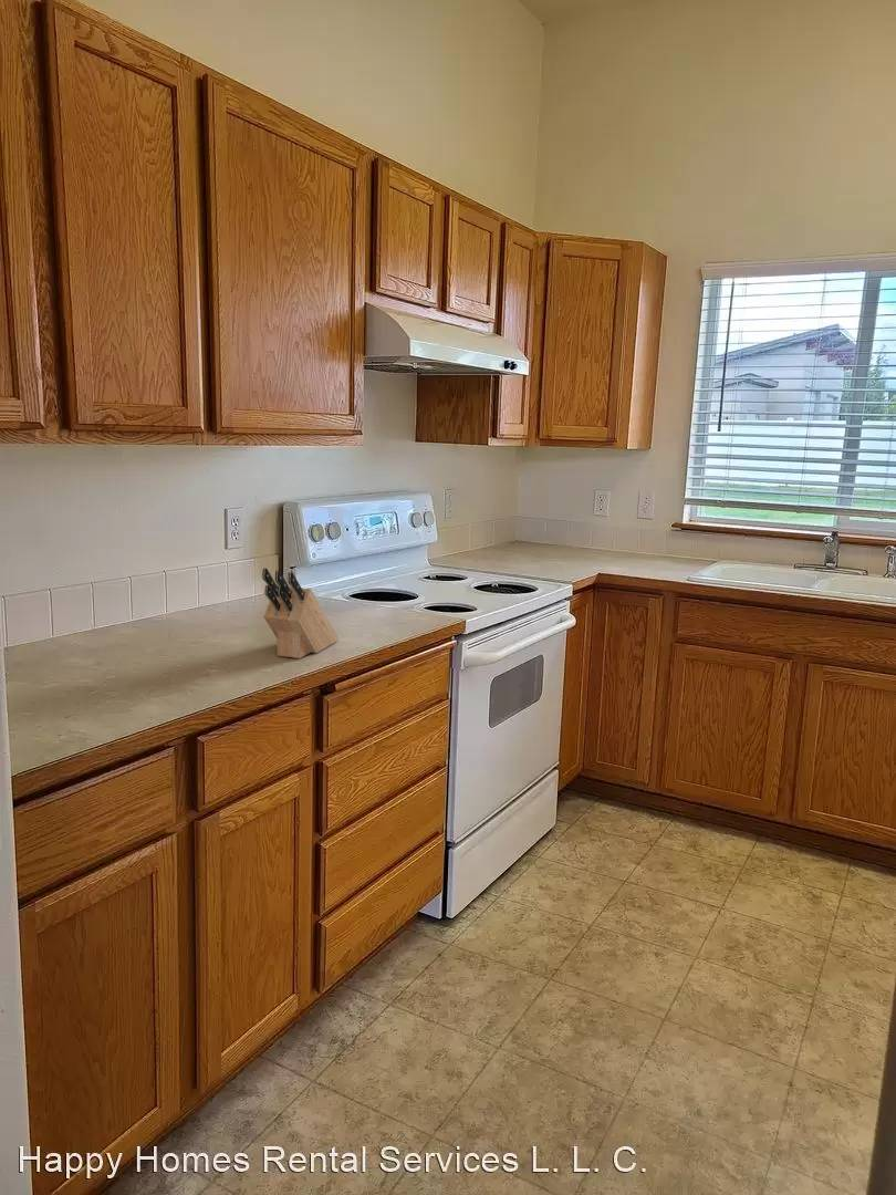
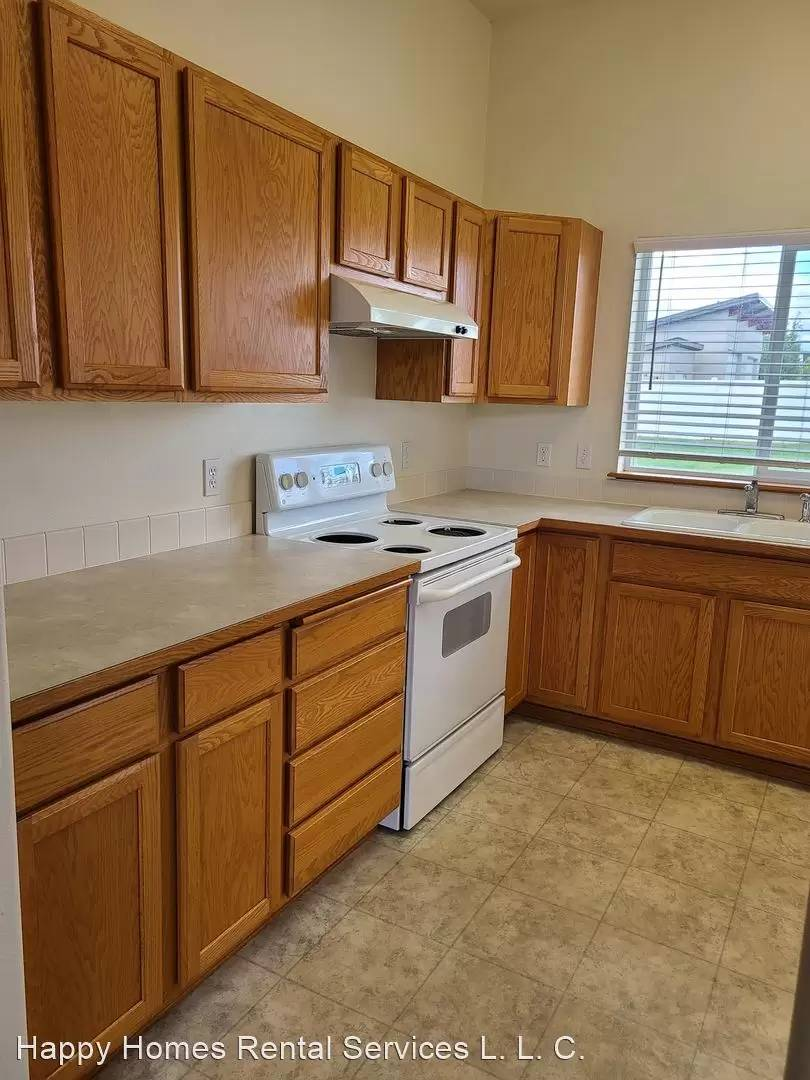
- knife block (299, 607)
